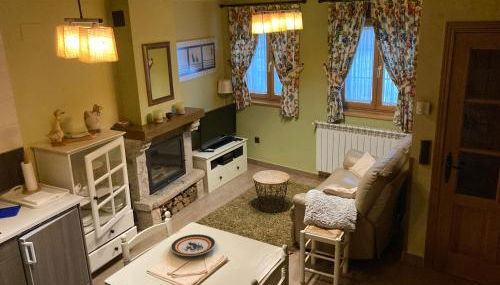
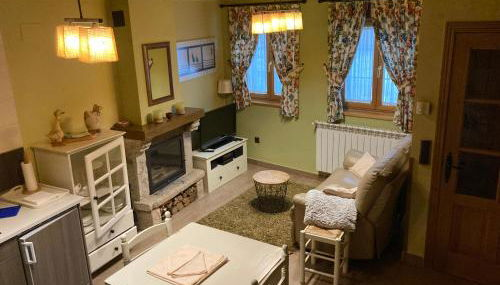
- plate (193, 245)
